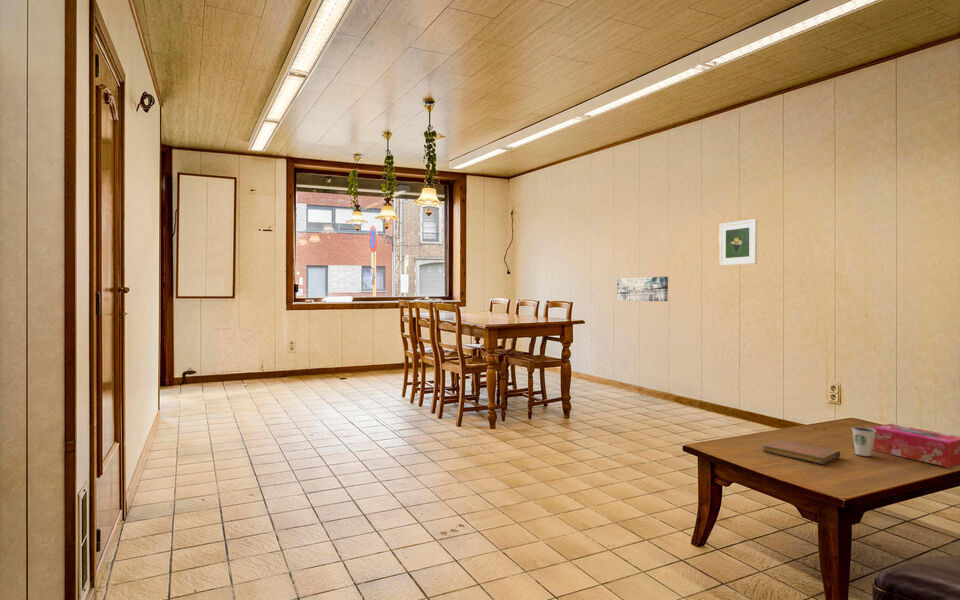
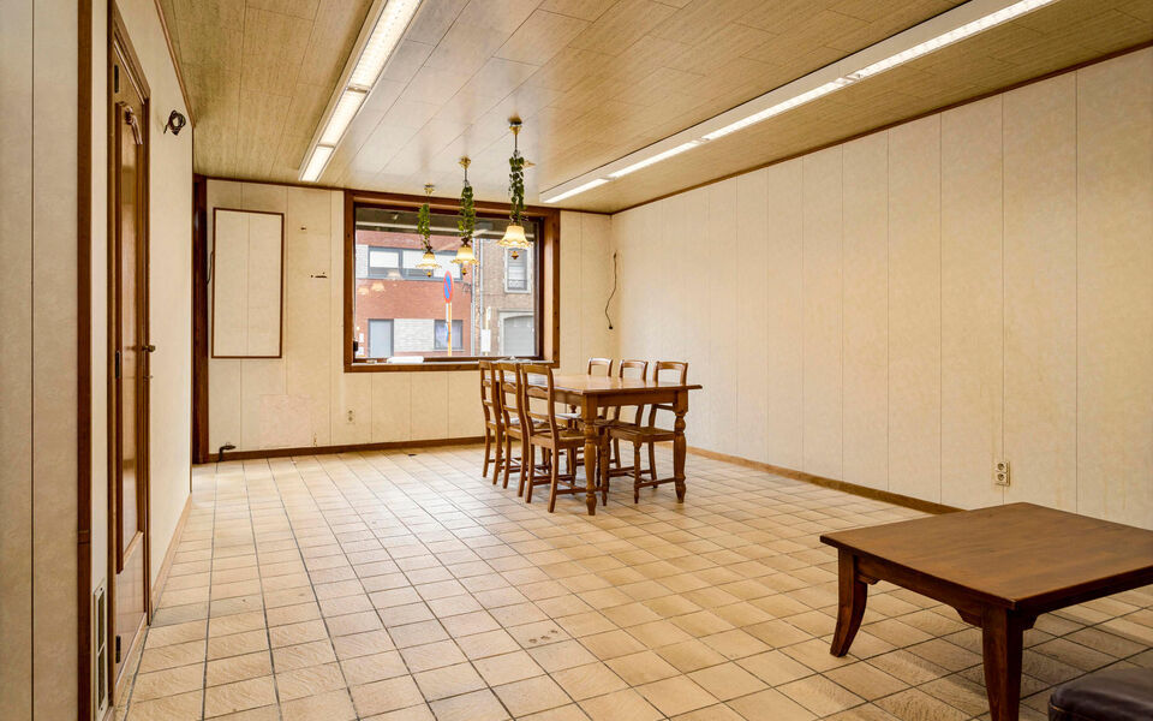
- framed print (737, 243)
- dixie cup (863, 441)
- tissue box (917, 444)
- notebook (800, 450)
- wall art (641, 289)
